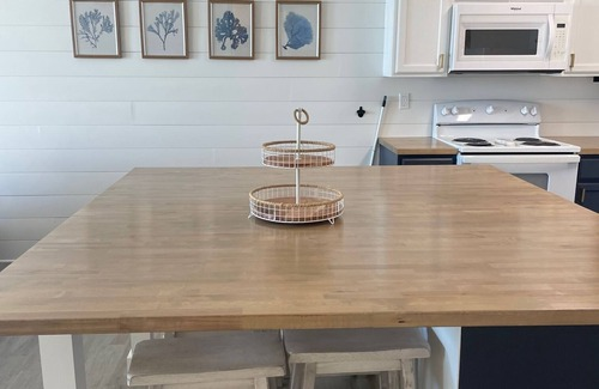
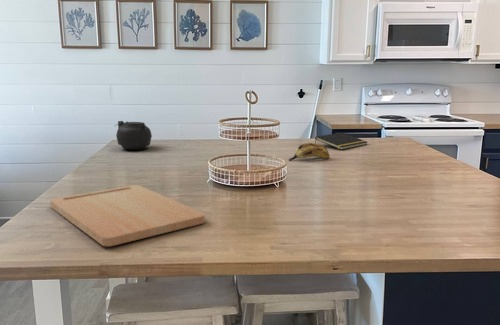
+ teapot (131, 135)
+ cutting board (124, 210)
+ banana (310, 151)
+ notepad (341, 140)
